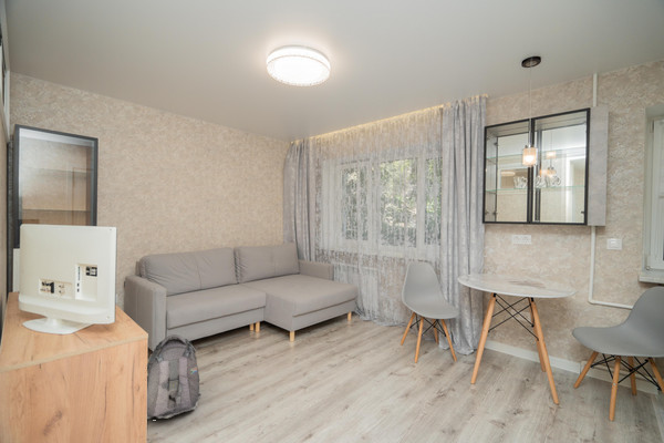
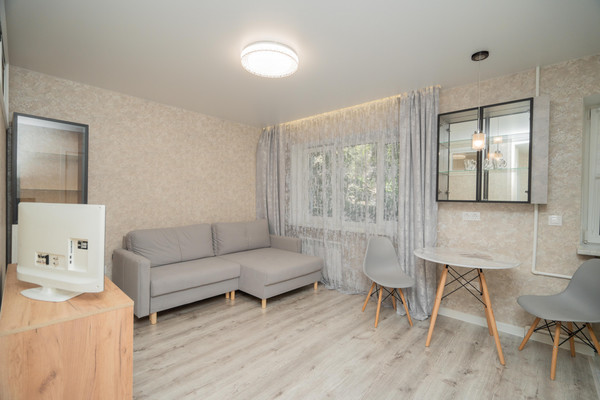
- backpack (174, 371)
